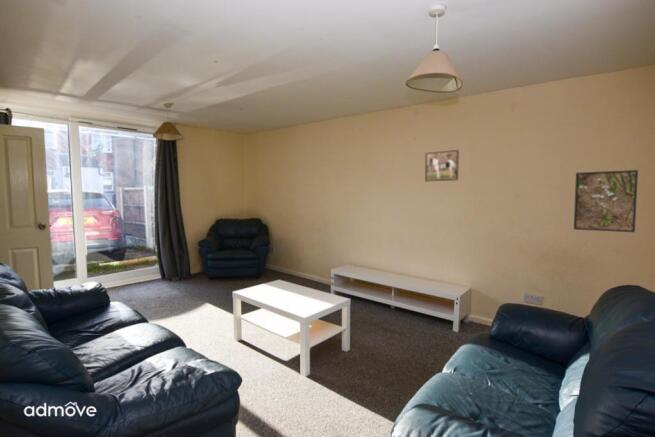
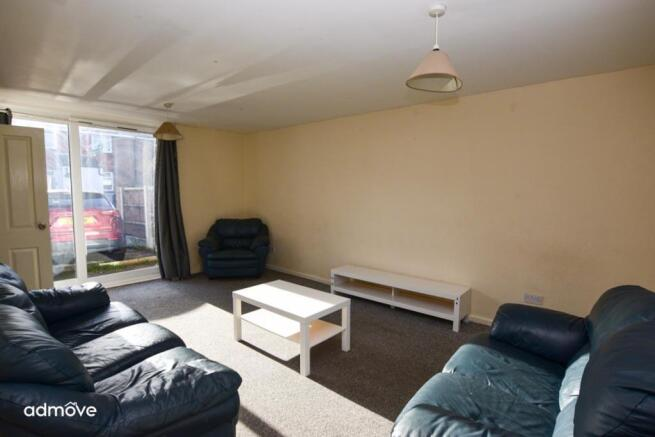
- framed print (441, 166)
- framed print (604, 201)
